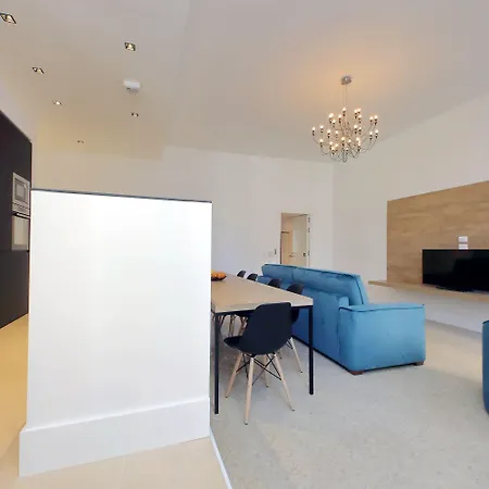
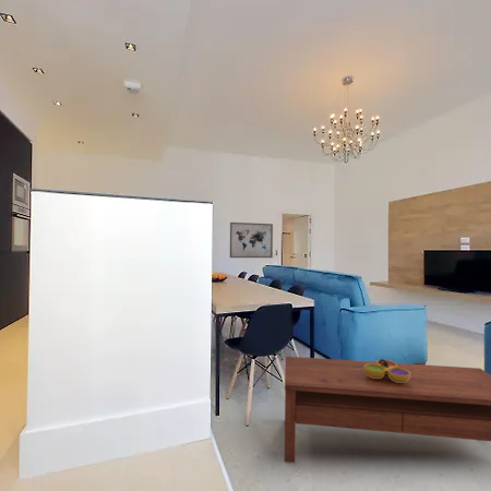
+ coffee table (388, 411)
+ decorative bowl (386, 367)
+ wall art (251, 240)
